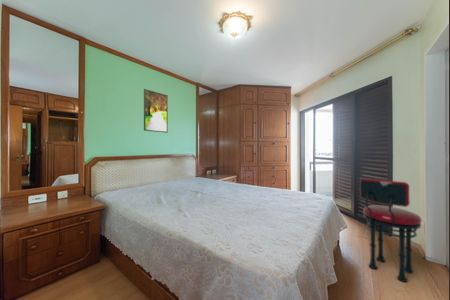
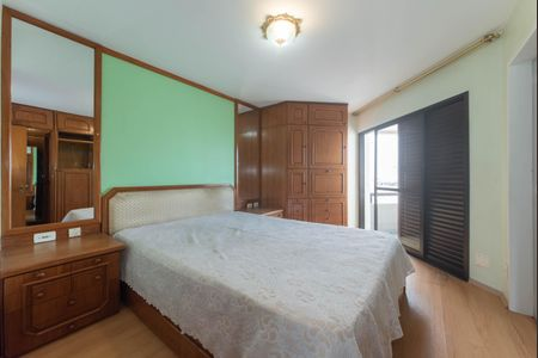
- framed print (156, 112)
- stool (388, 224)
